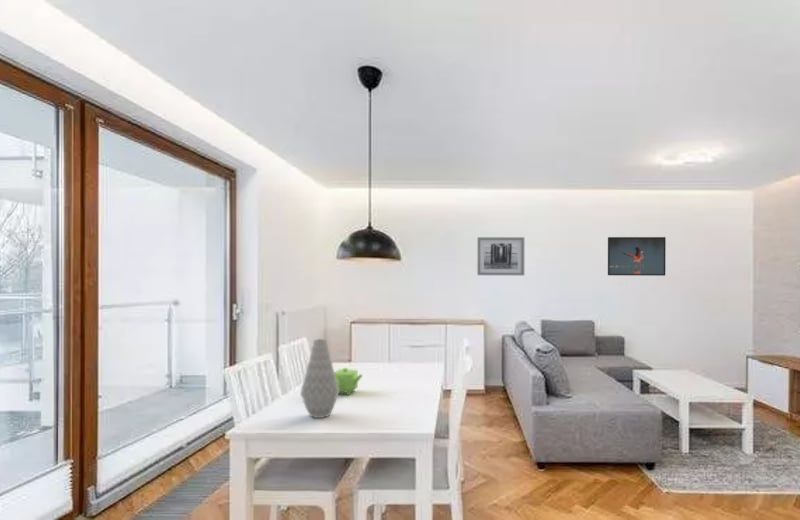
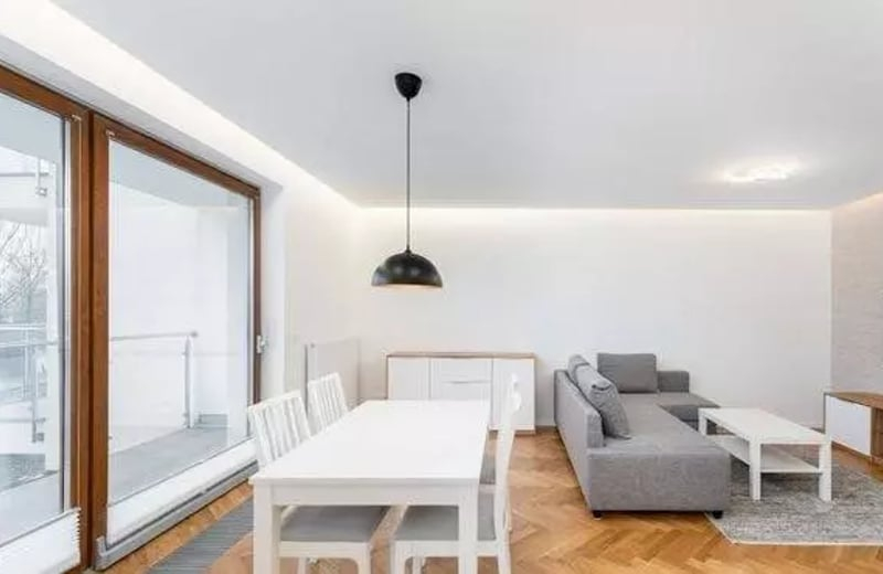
- wall art (500, 256)
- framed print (636, 256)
- teapot (343, 381)
- vase (319, 377)
